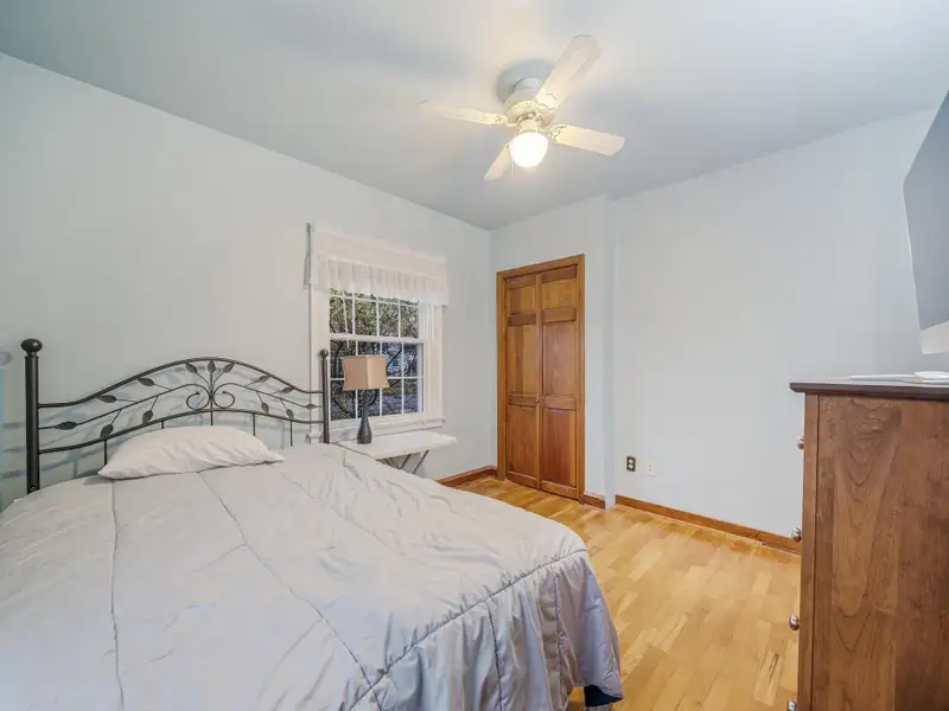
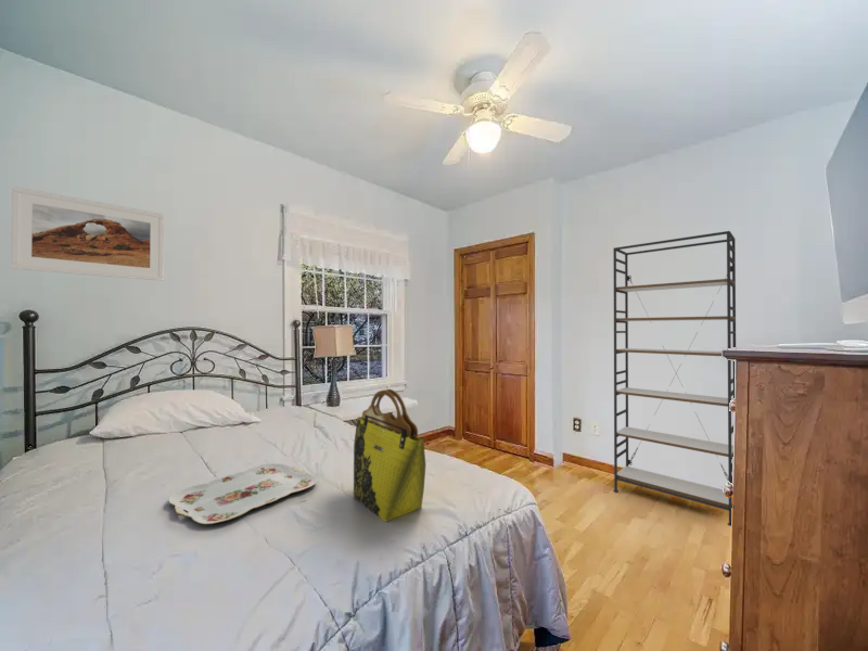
+ tote bag (386, 446)
+ shelving unit (674, 369)
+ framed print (95, 238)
+ serving tray (247, 489)
